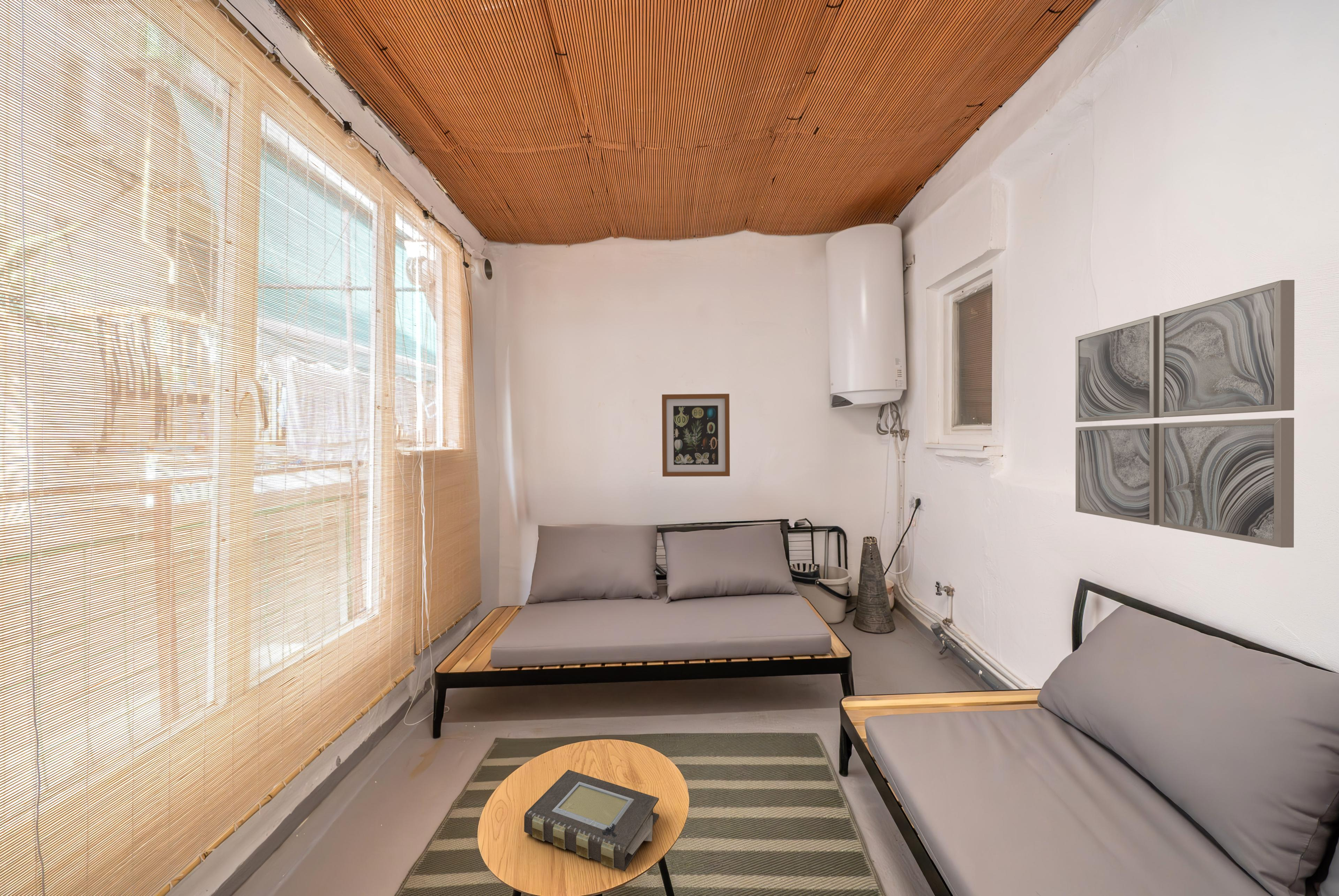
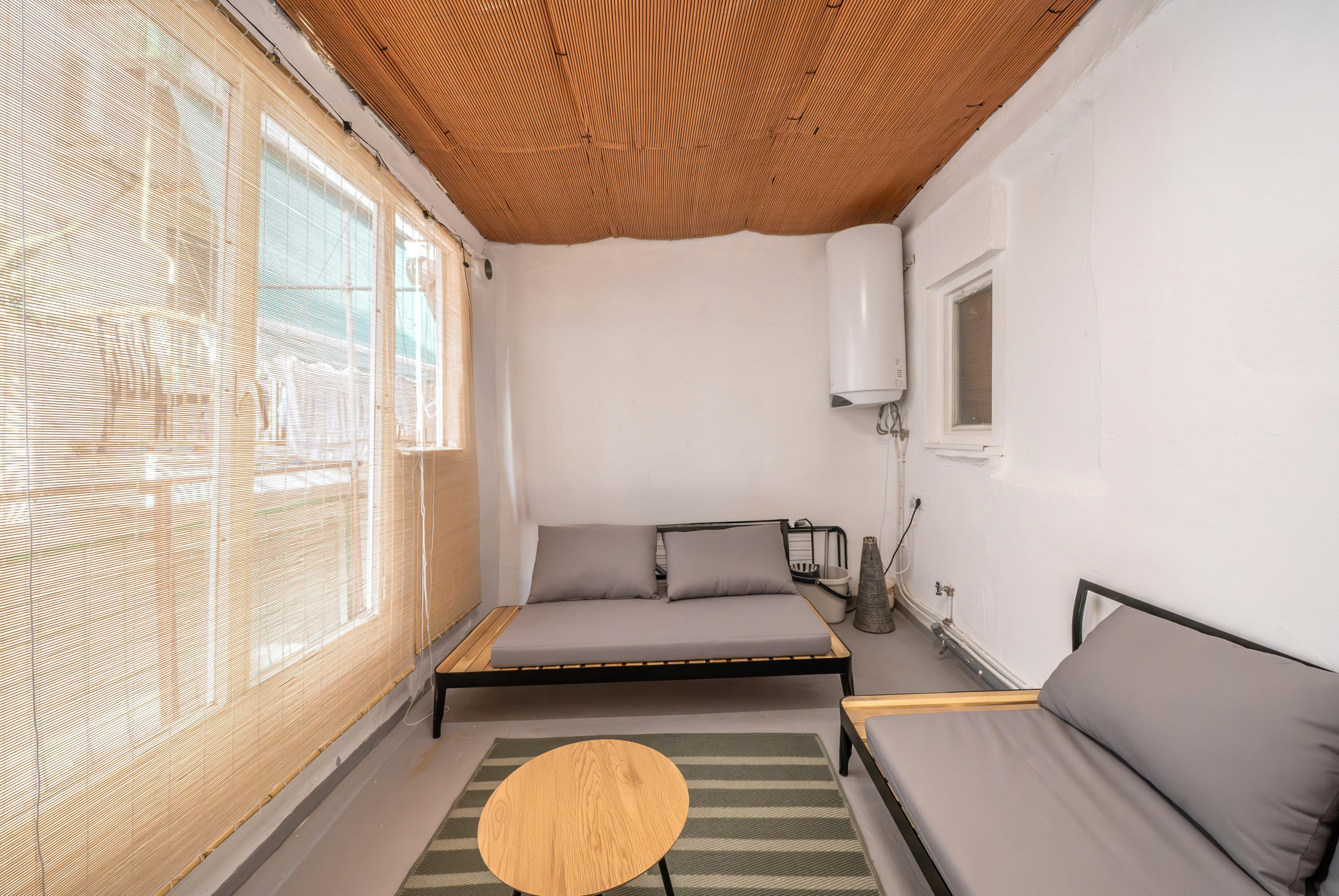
- book (597, 812)
- wall art (1162, 417)
- wall art (696, 435)
